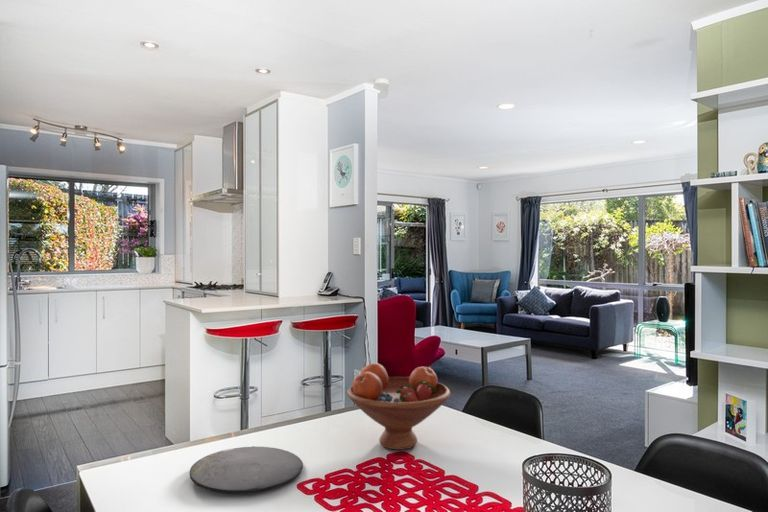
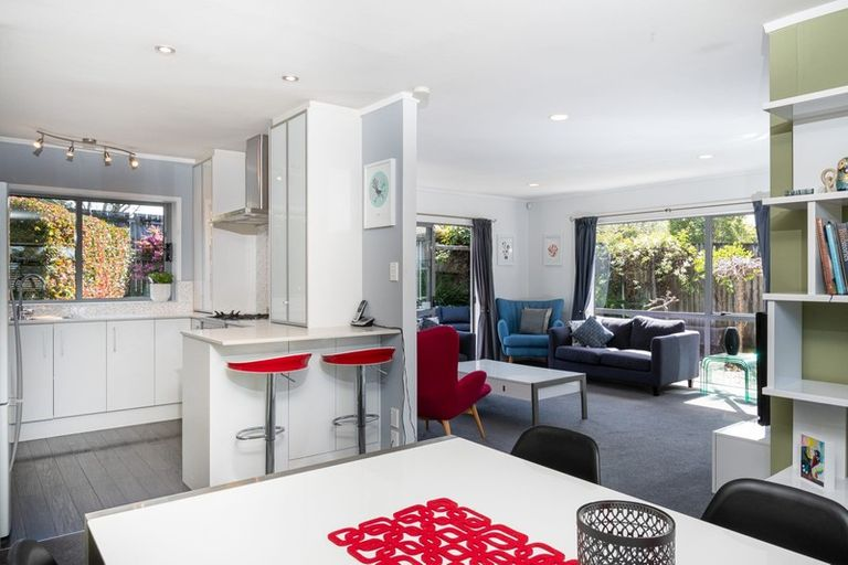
- fruit bowl (398, 405)
- plate (247, 467)
